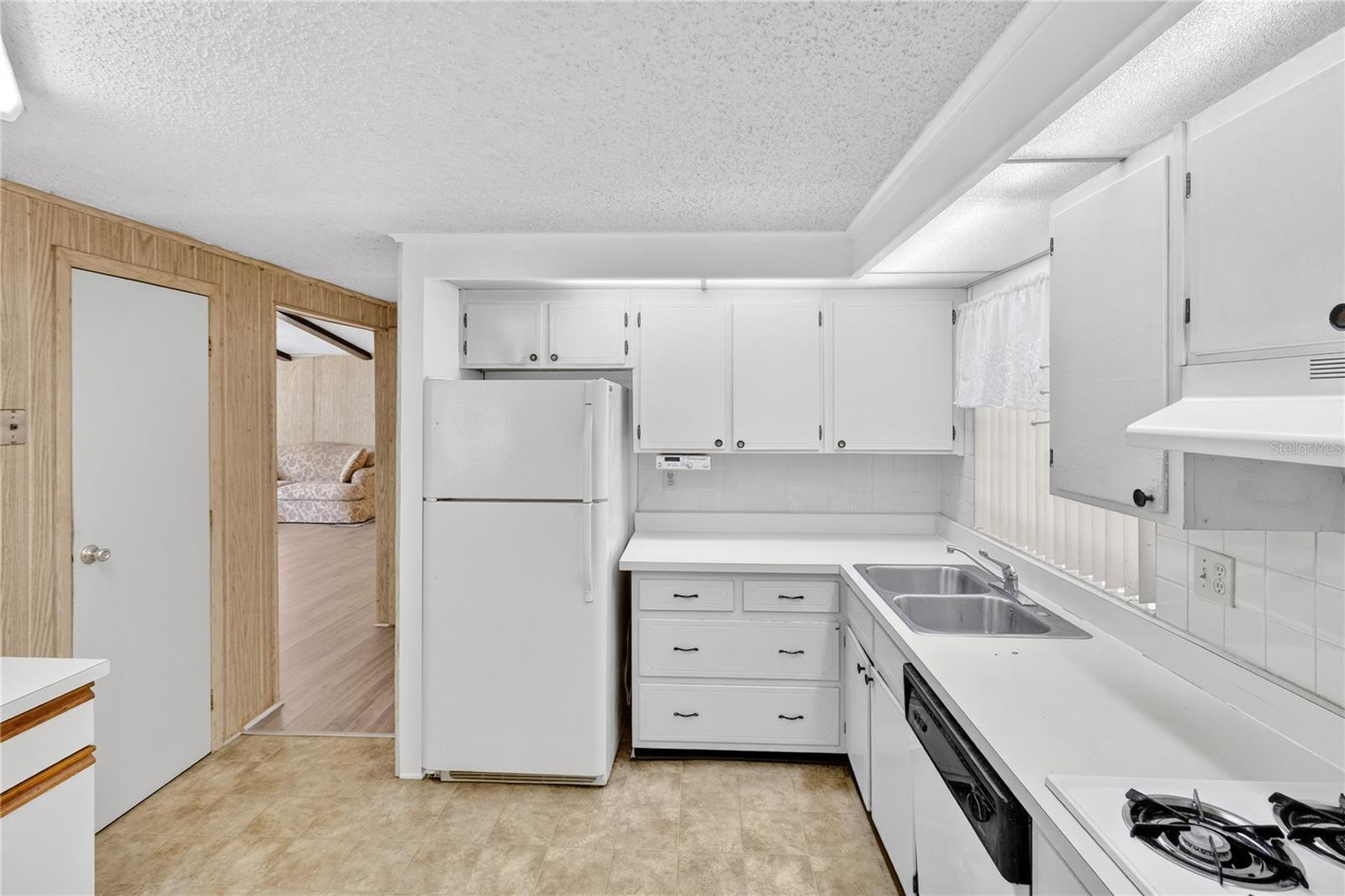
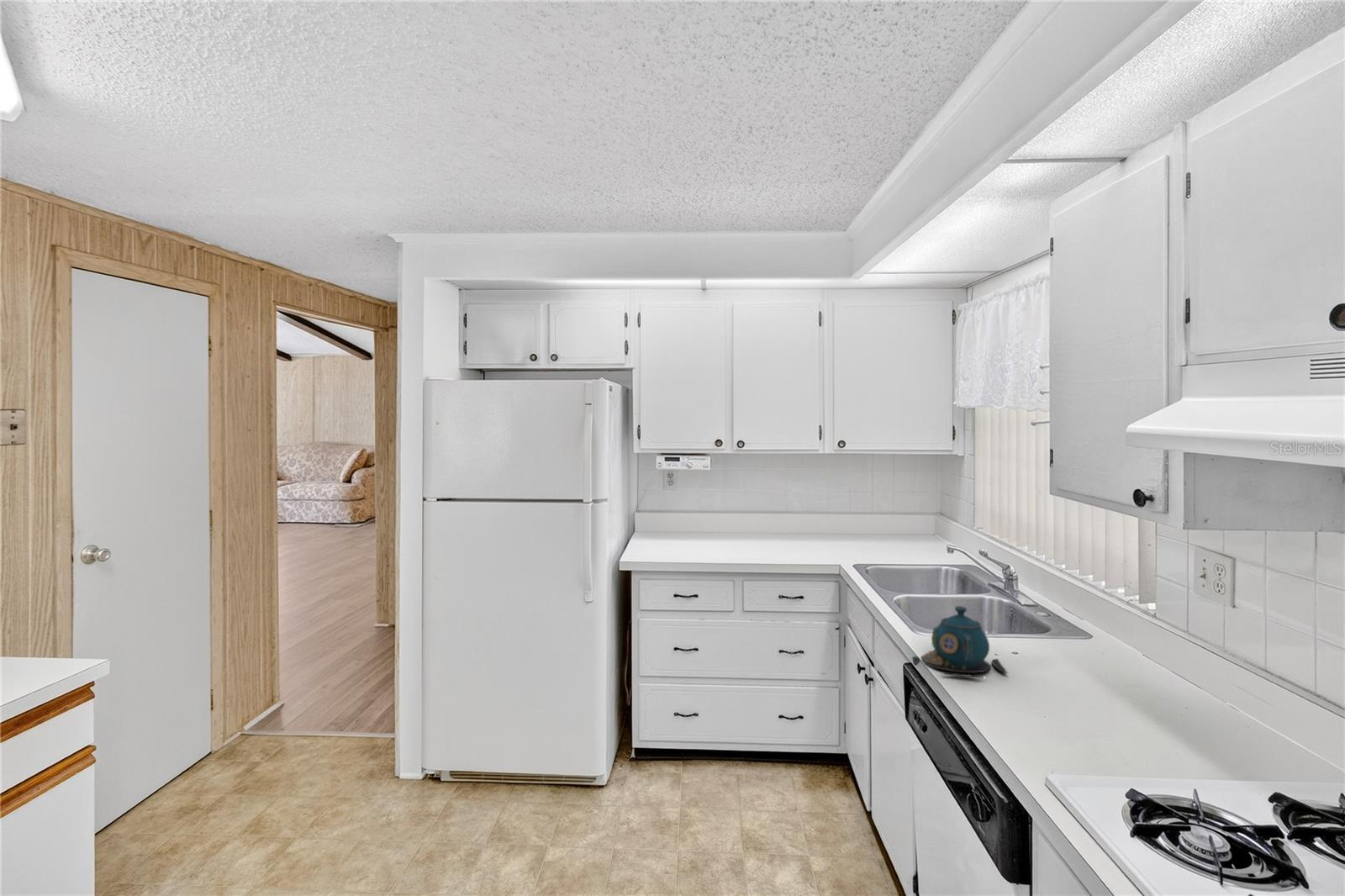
+ teapot (957, 635)
